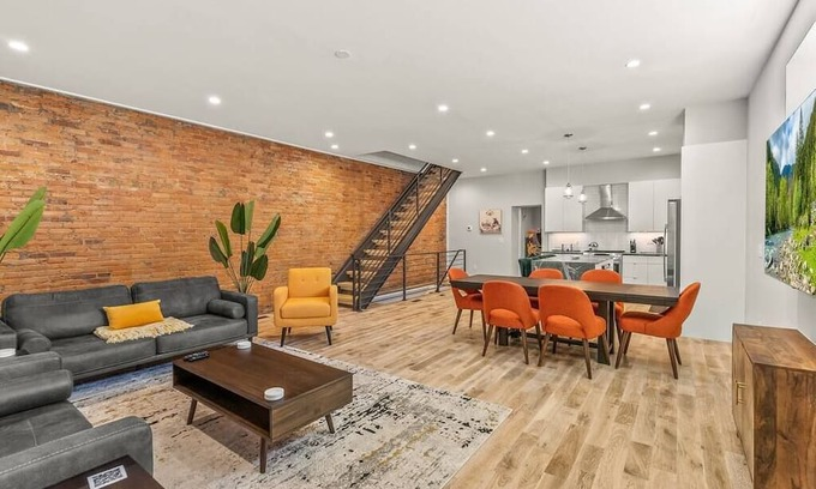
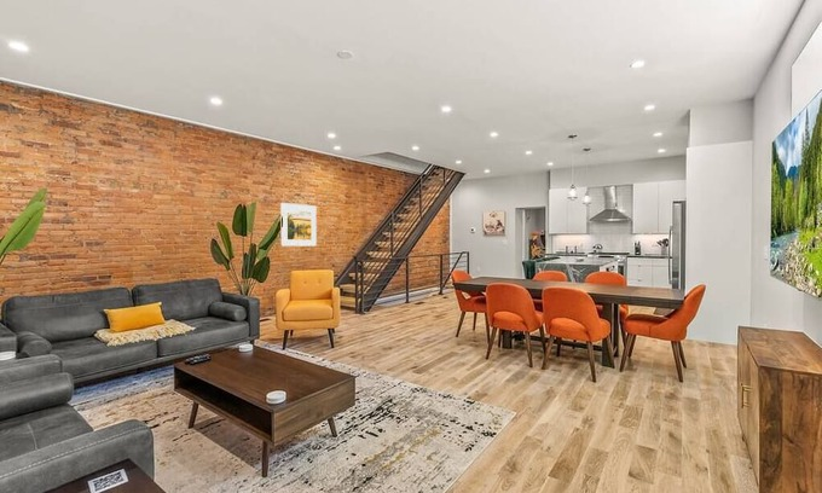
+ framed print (299, 225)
